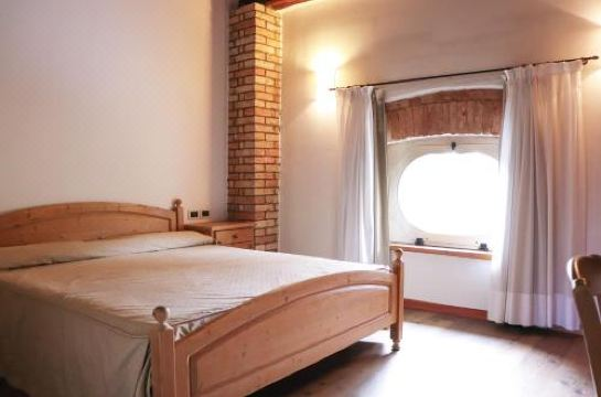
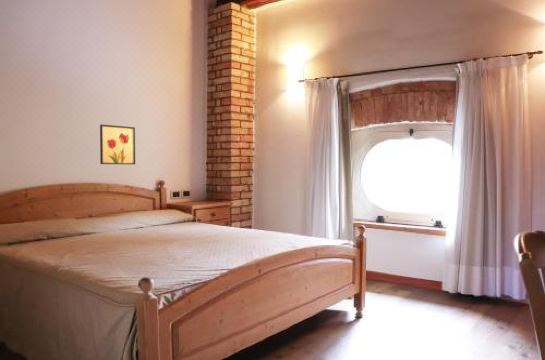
+ wall art (117, 145)
